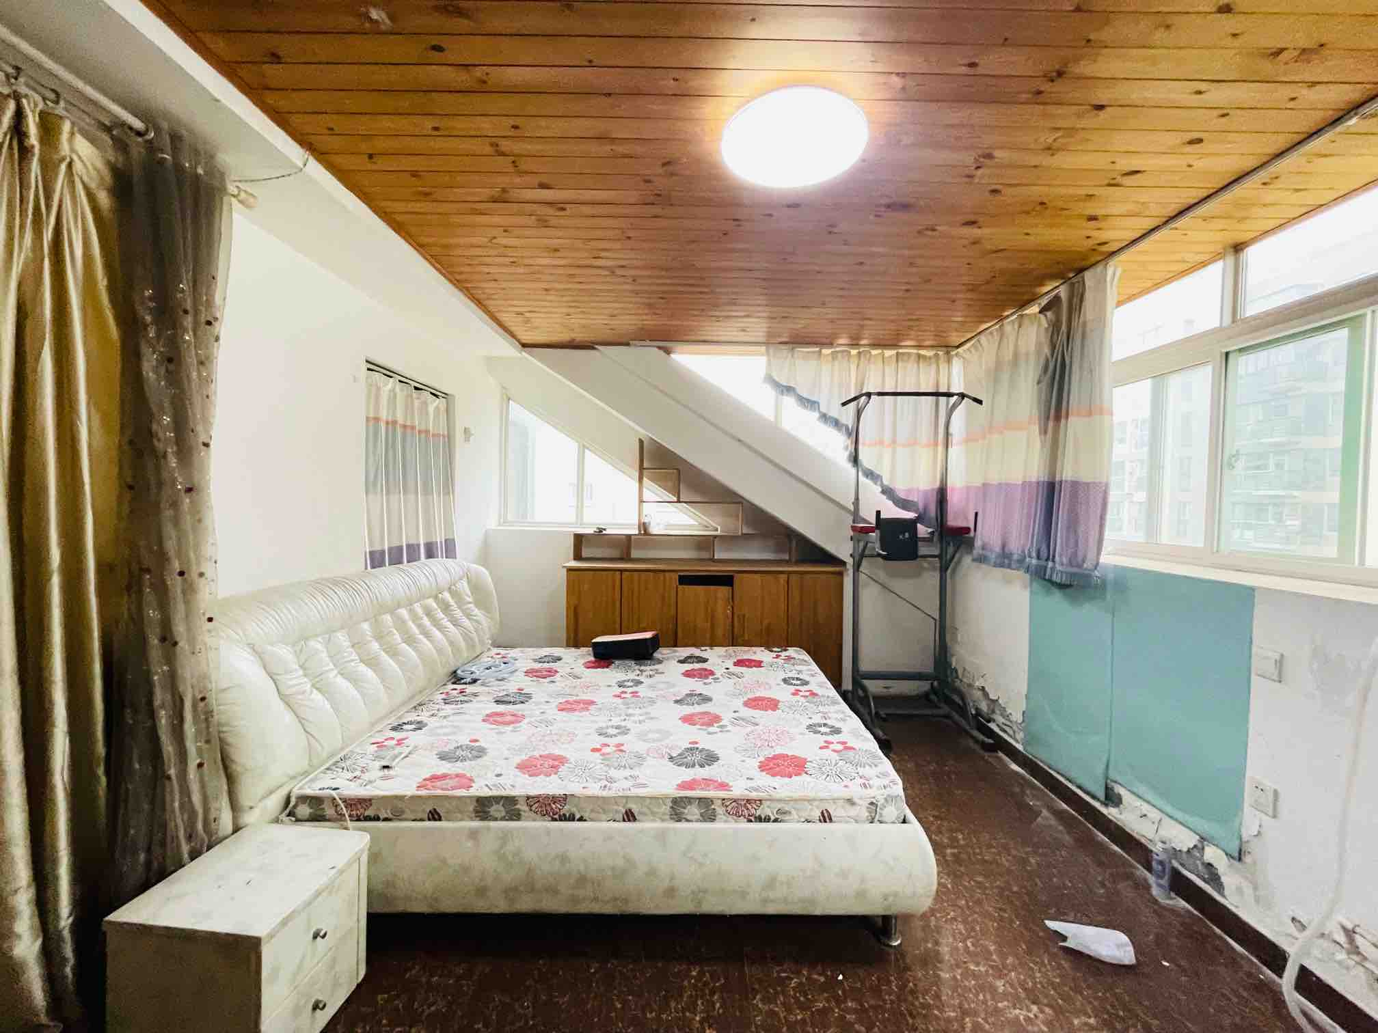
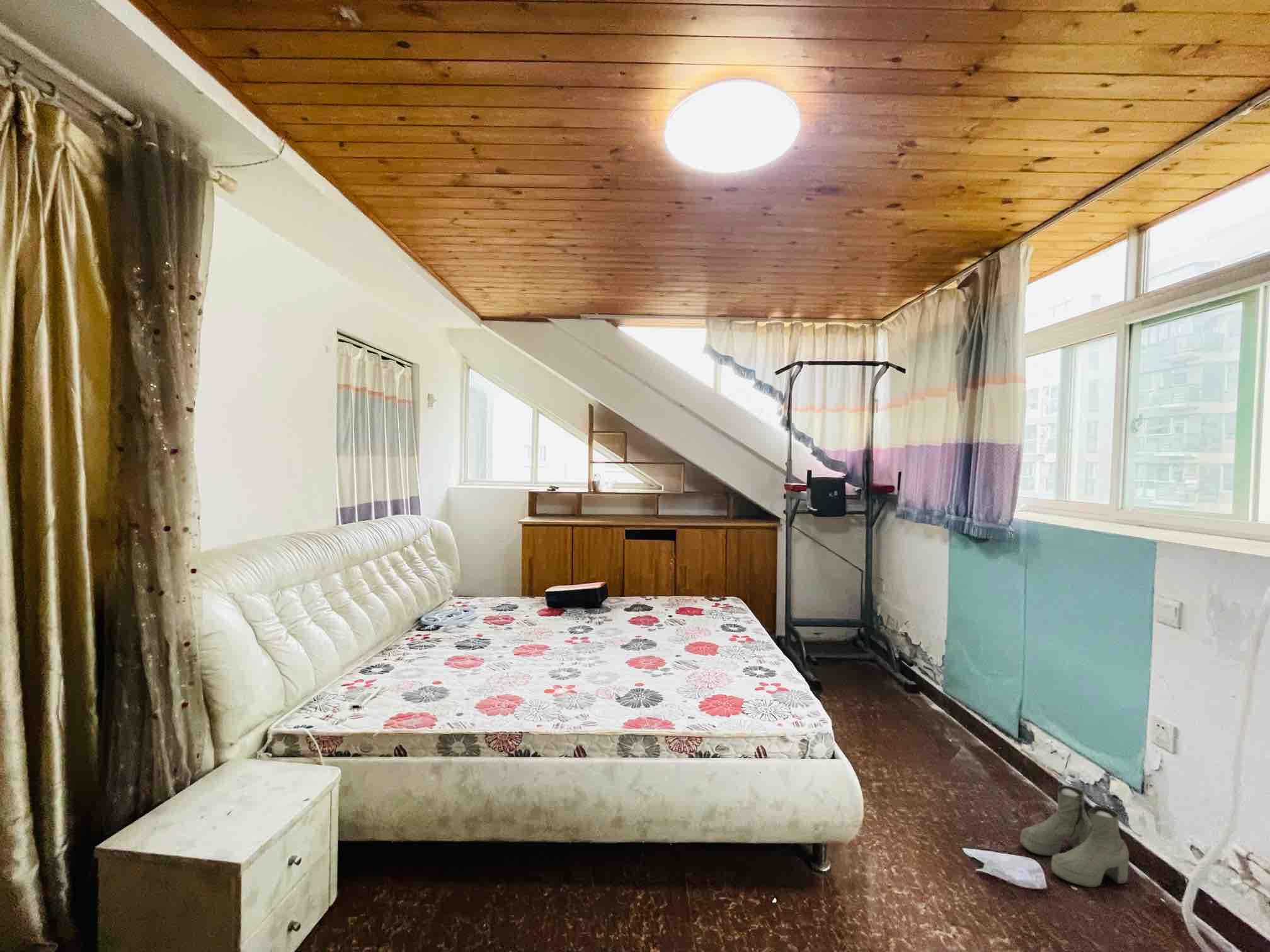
+ boots (1074, 831)
